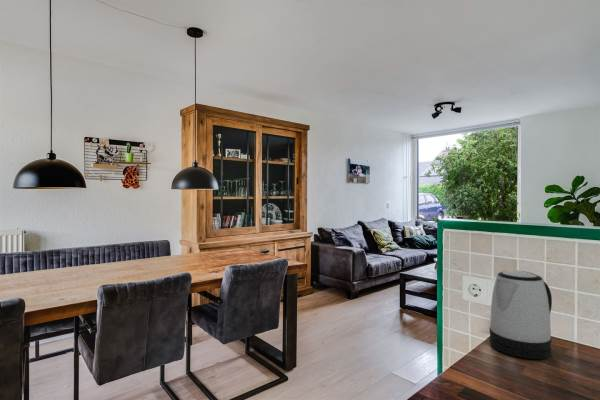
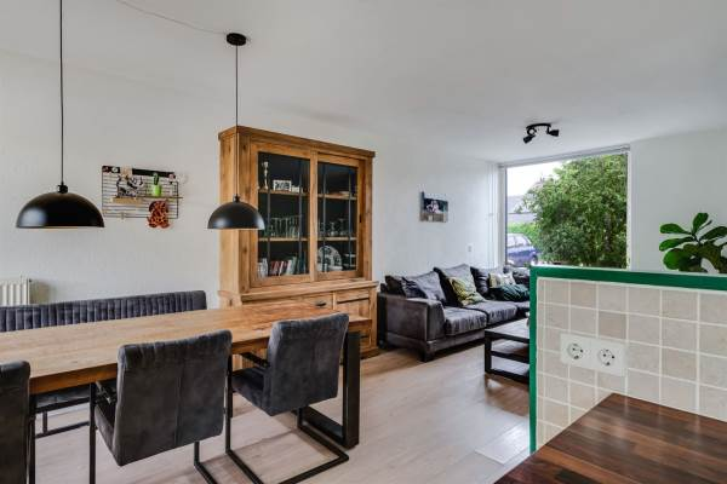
- kettle (524, 308)
